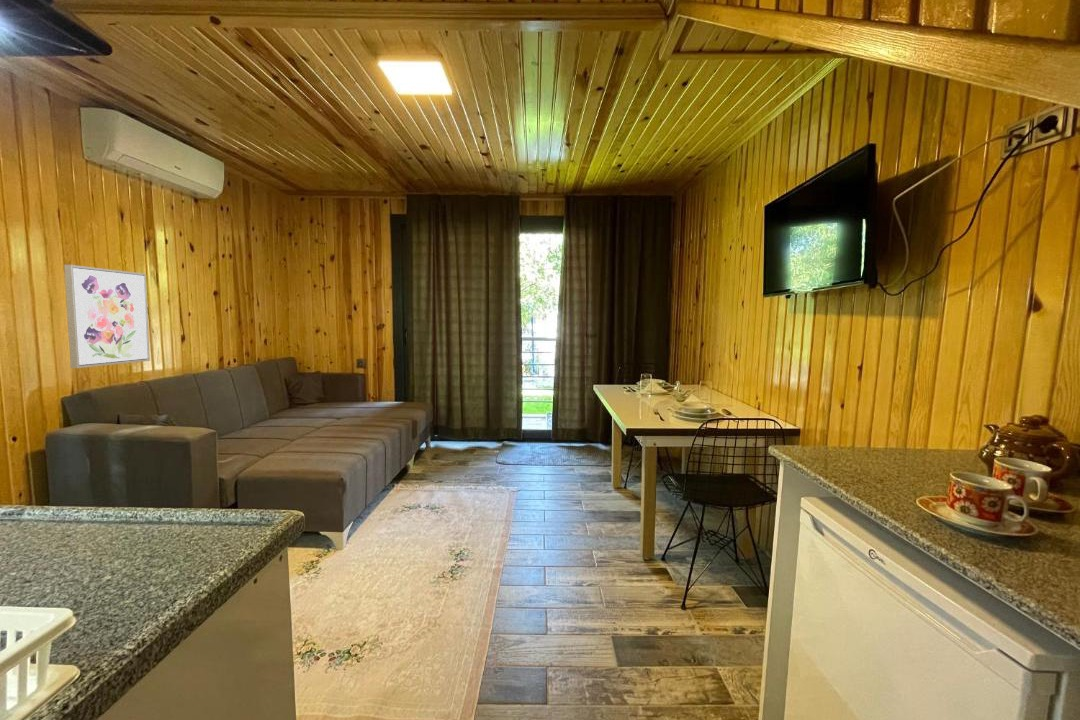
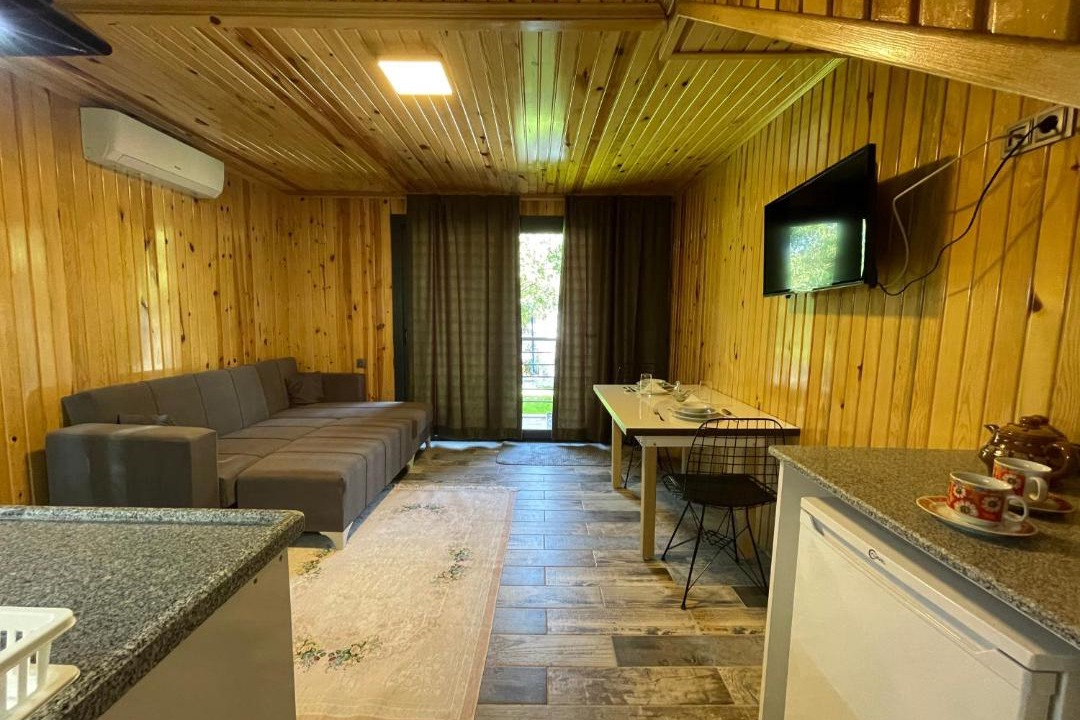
- wall art (111, 317)
